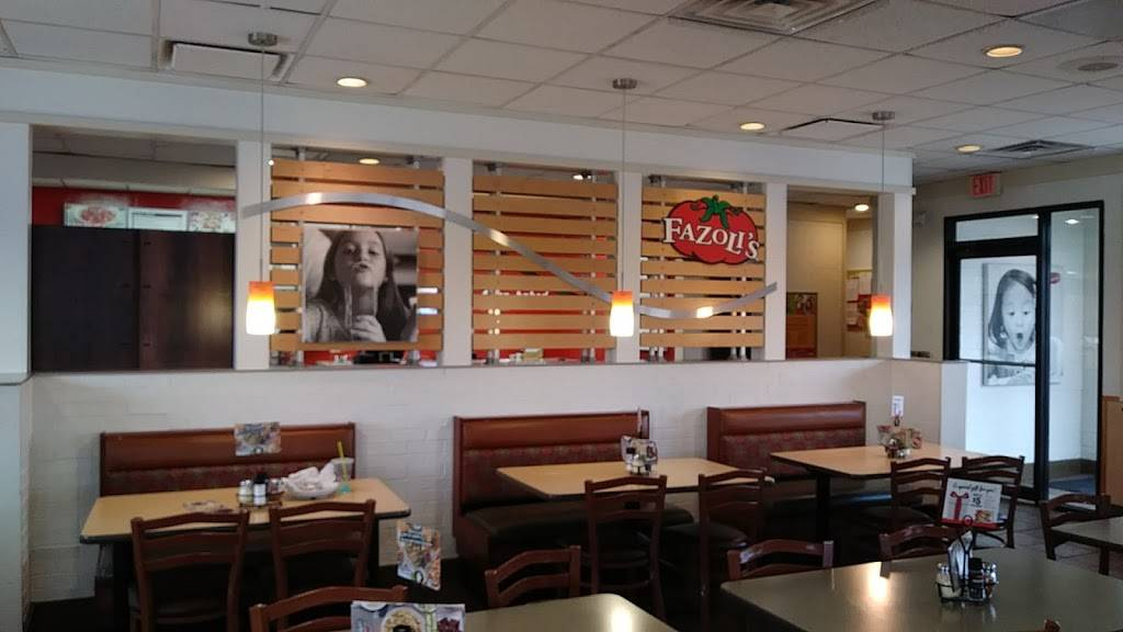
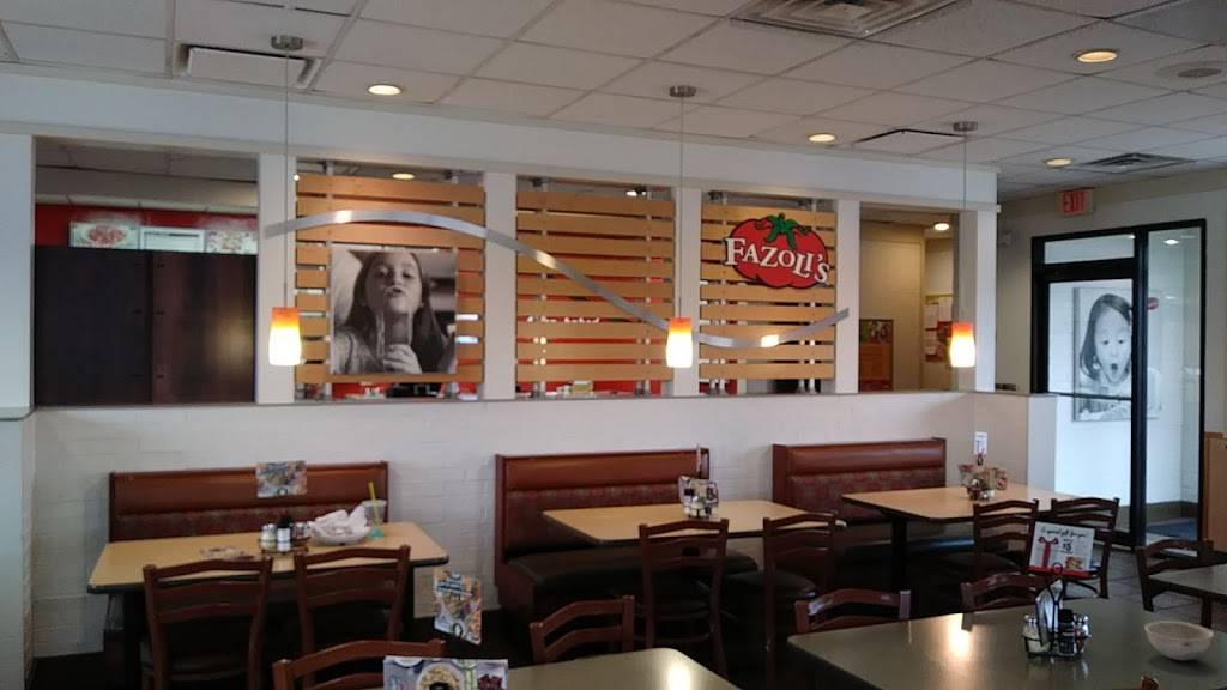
+ bowl (1178, 643)
